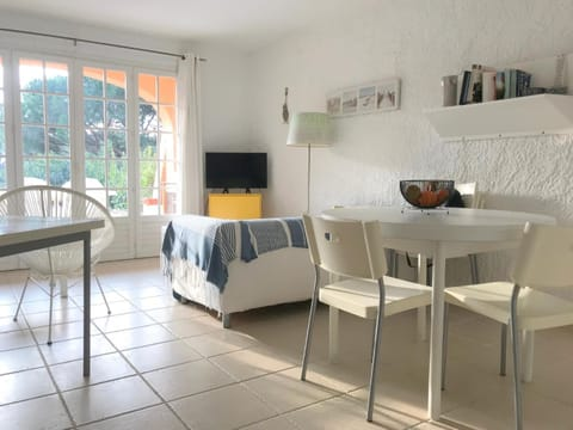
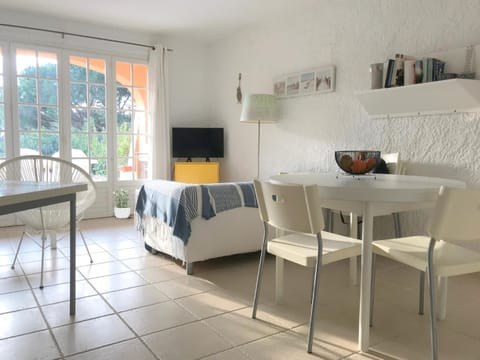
+ potted plant (121, 202)
